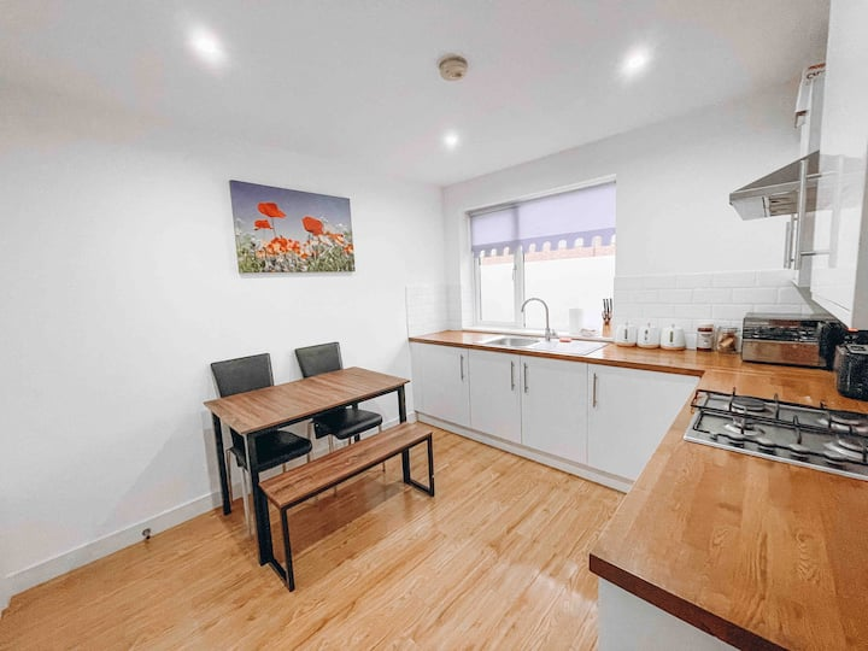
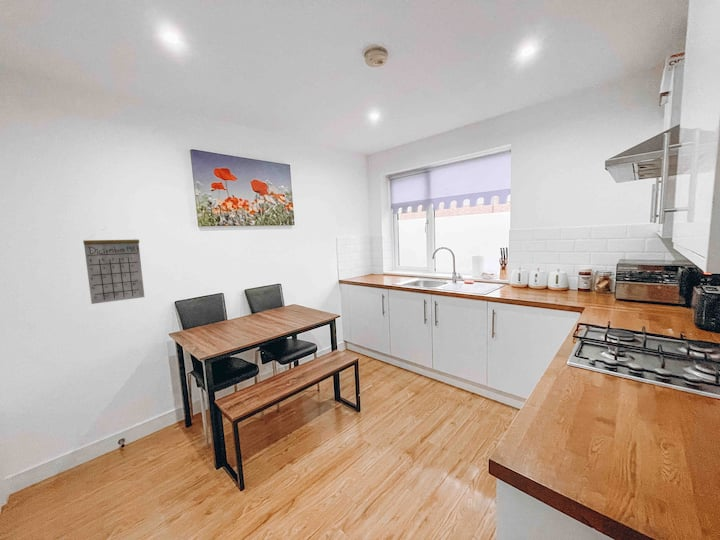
+ calendar (115, 263)
